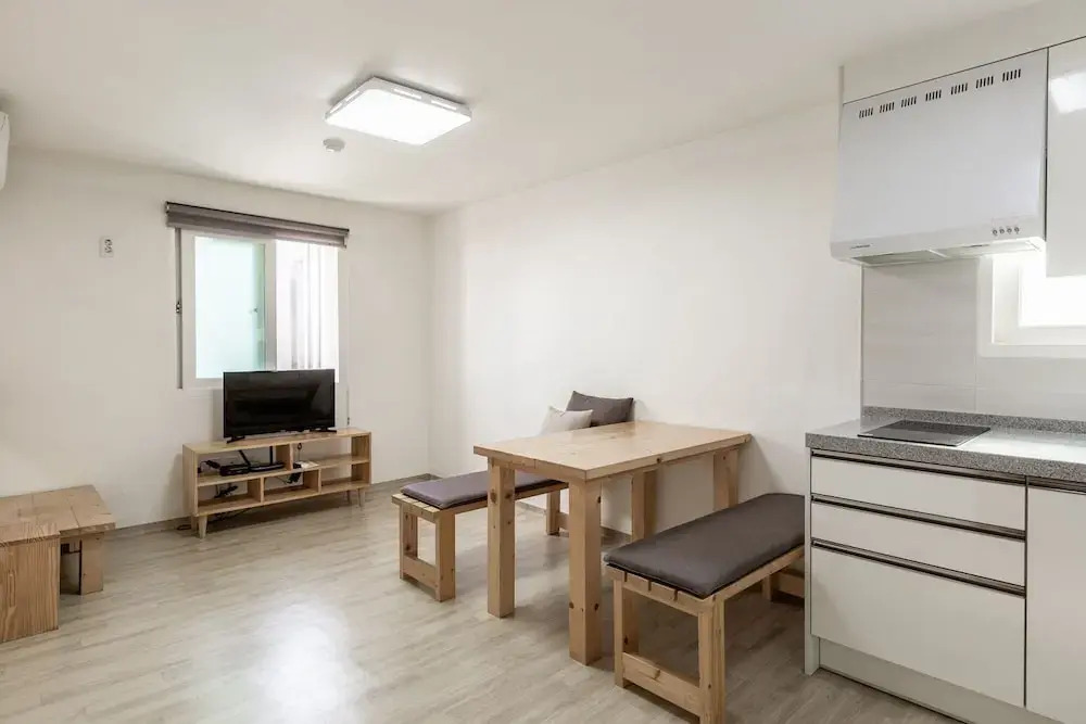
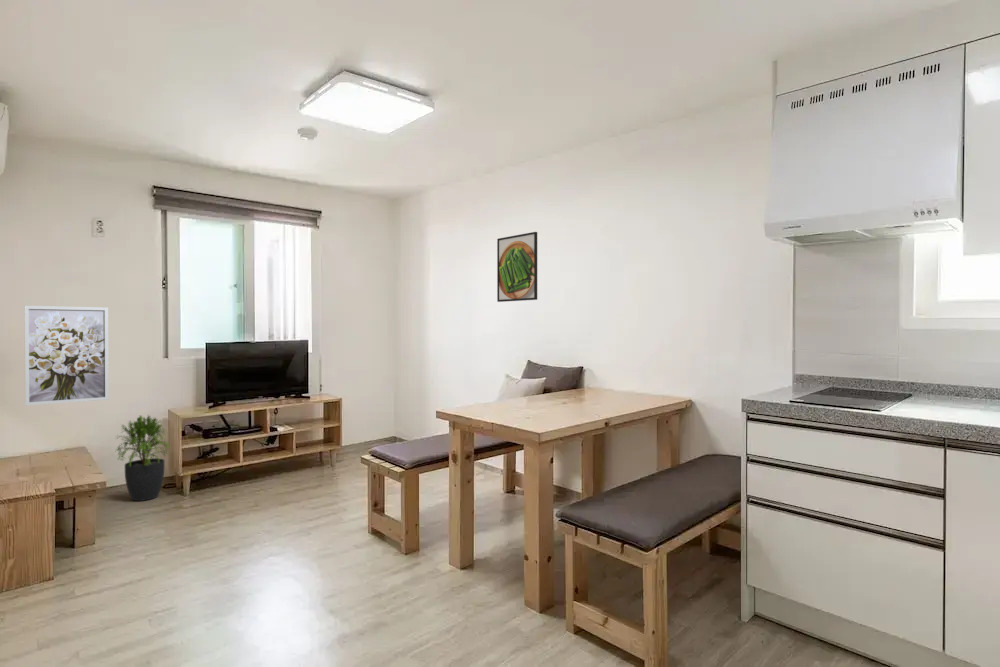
+ potted plant (140, 455)
+ wall art (68, 354)
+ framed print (516, 268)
